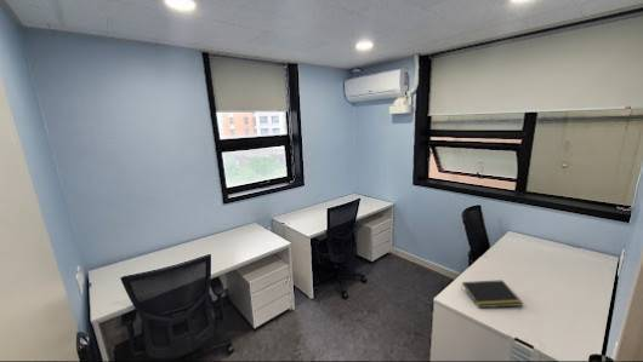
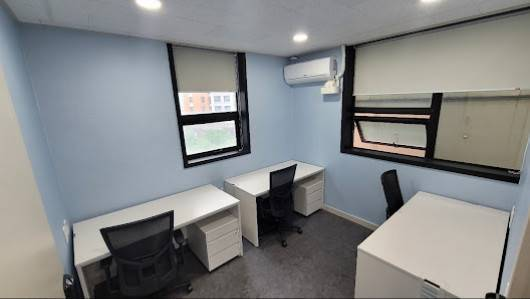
- notepad (490, 293)
